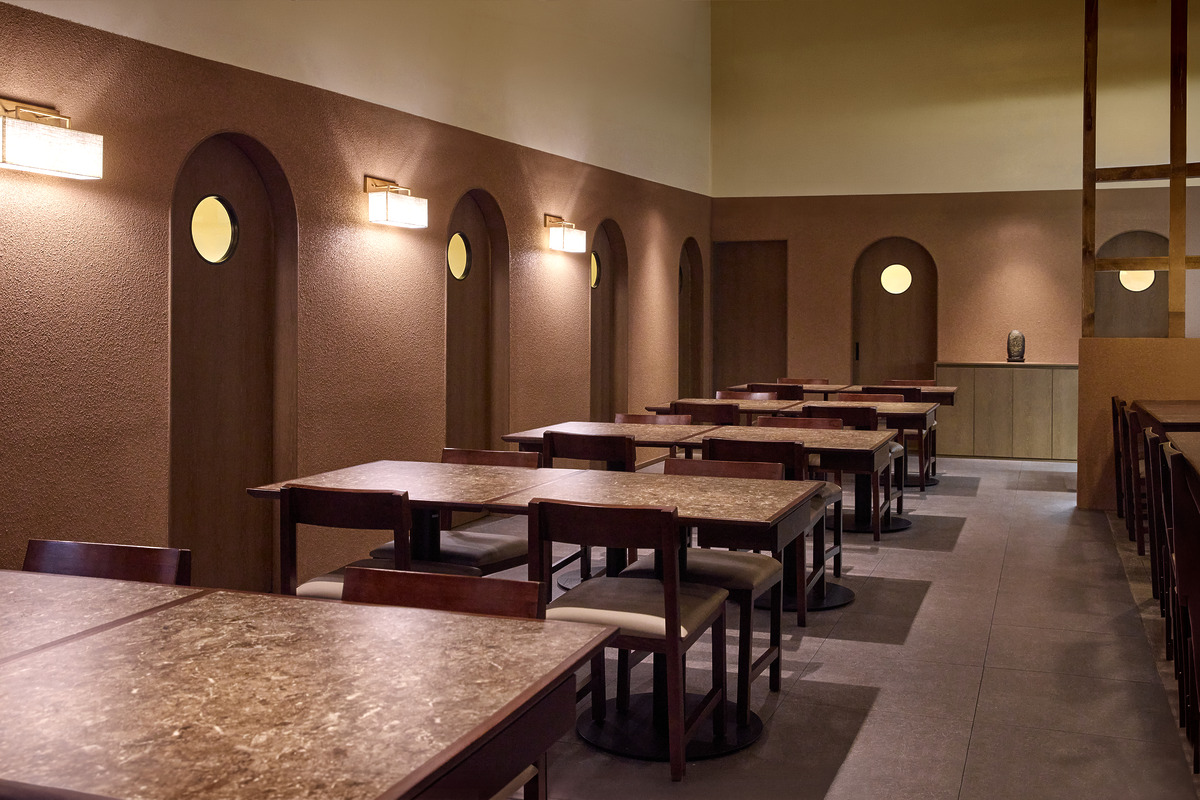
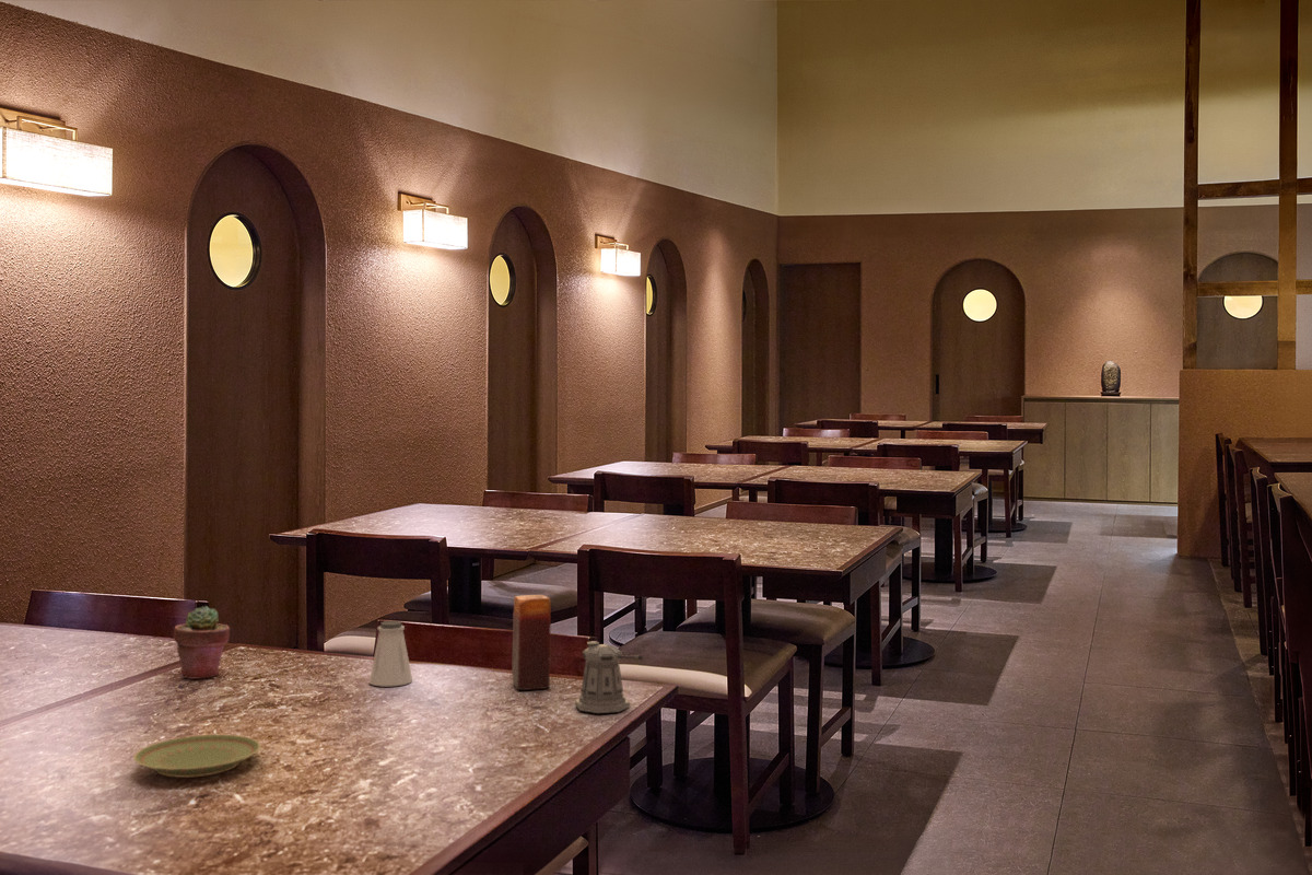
+ saltshaker (390, 652)
+ potted succulent (201, 640)
+ candle (530, 641)
+ plate (198, 758)
+ pepper shaker (606, 675)
